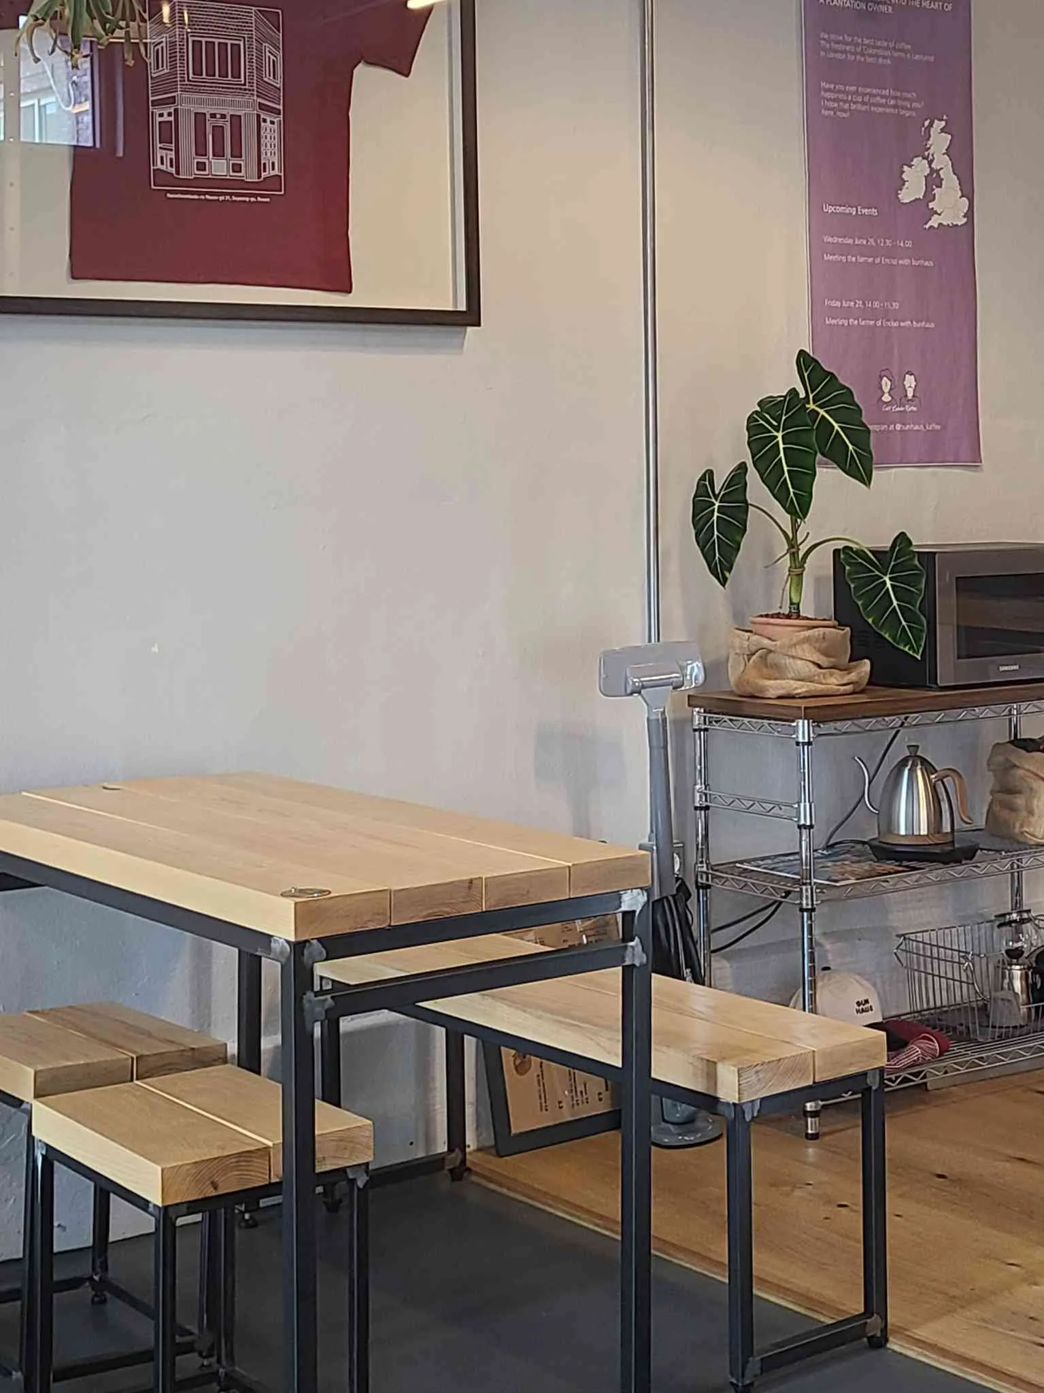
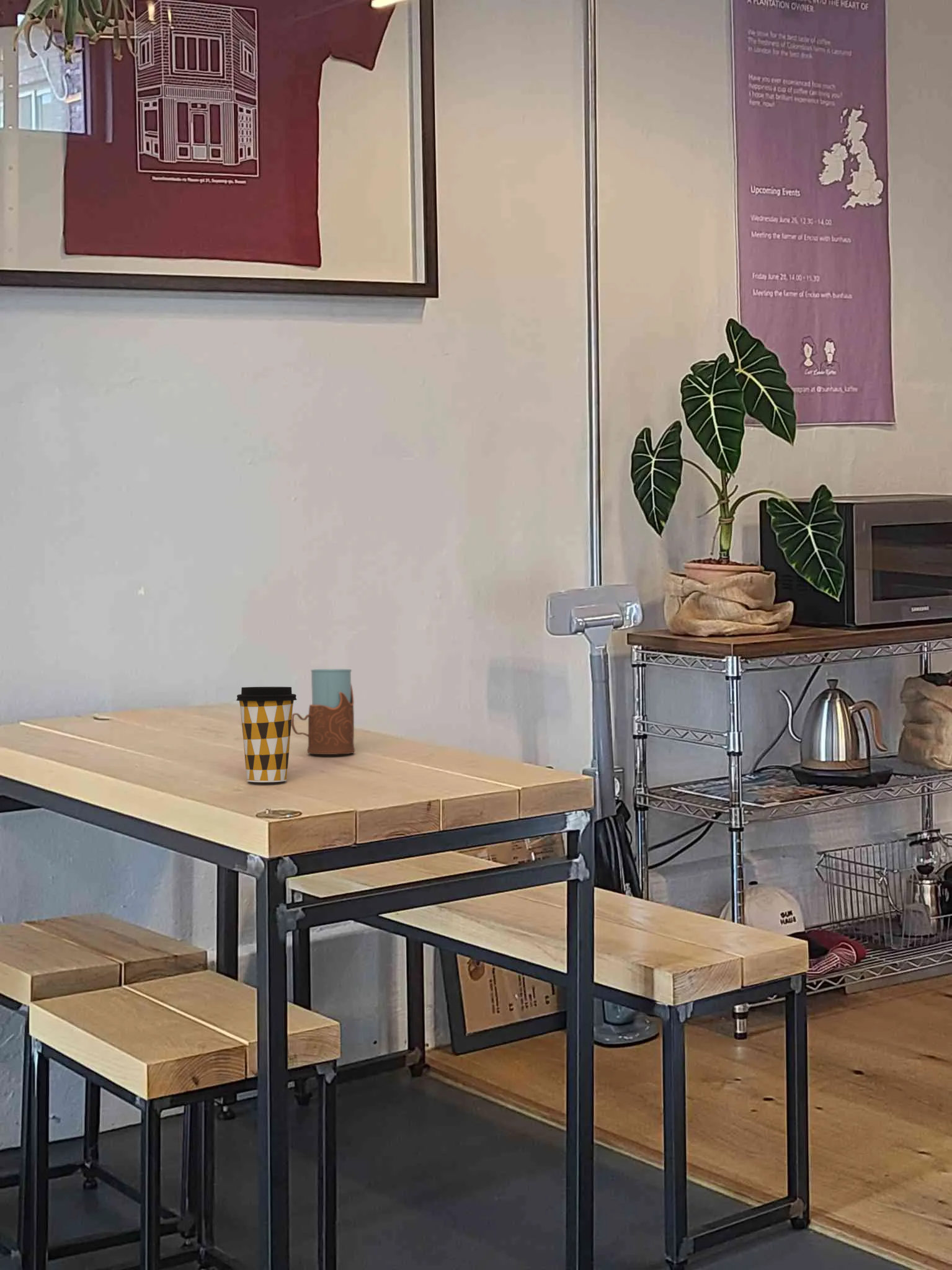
+ coffee cup (267, 734)
+ drinking glass (322, 711)
